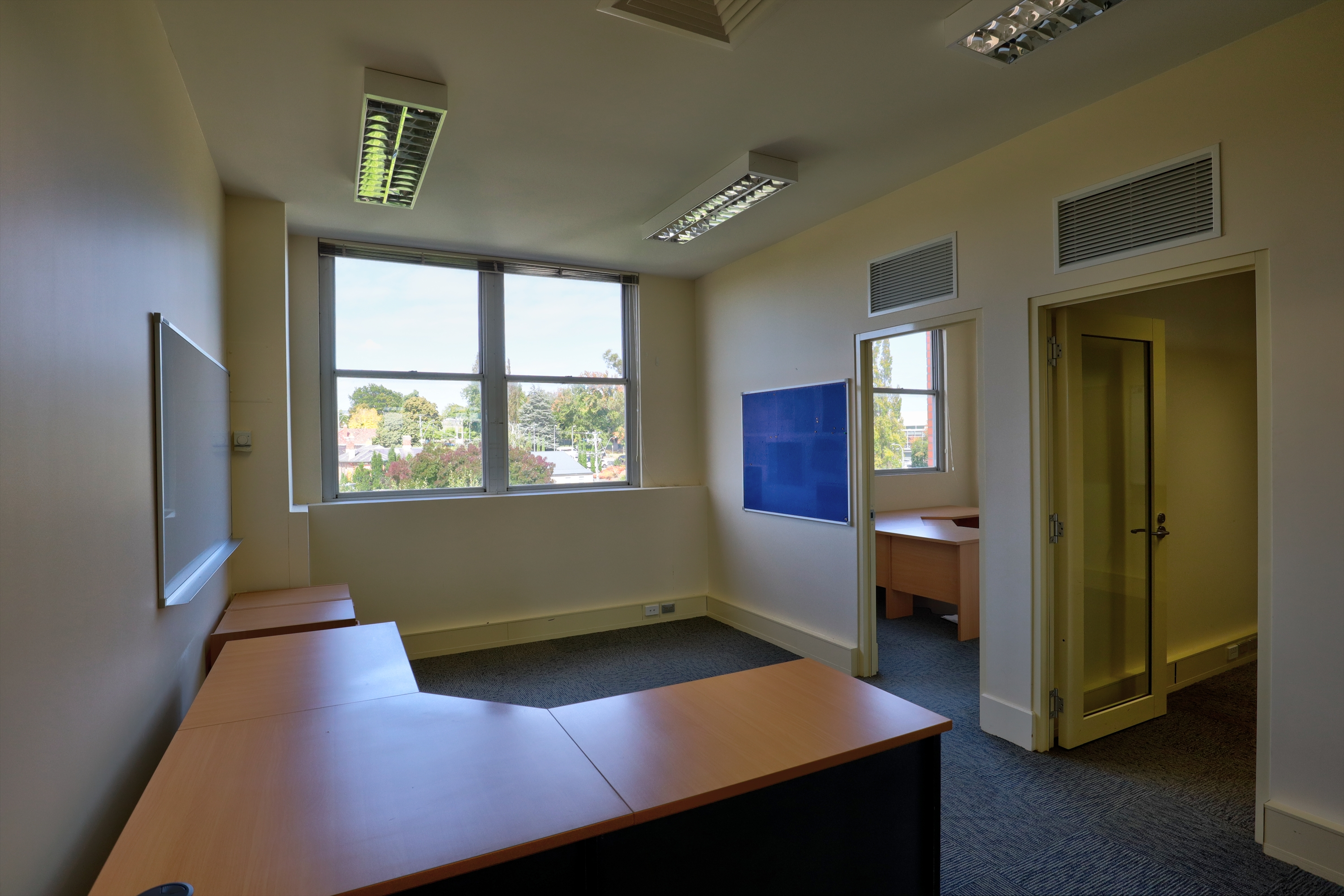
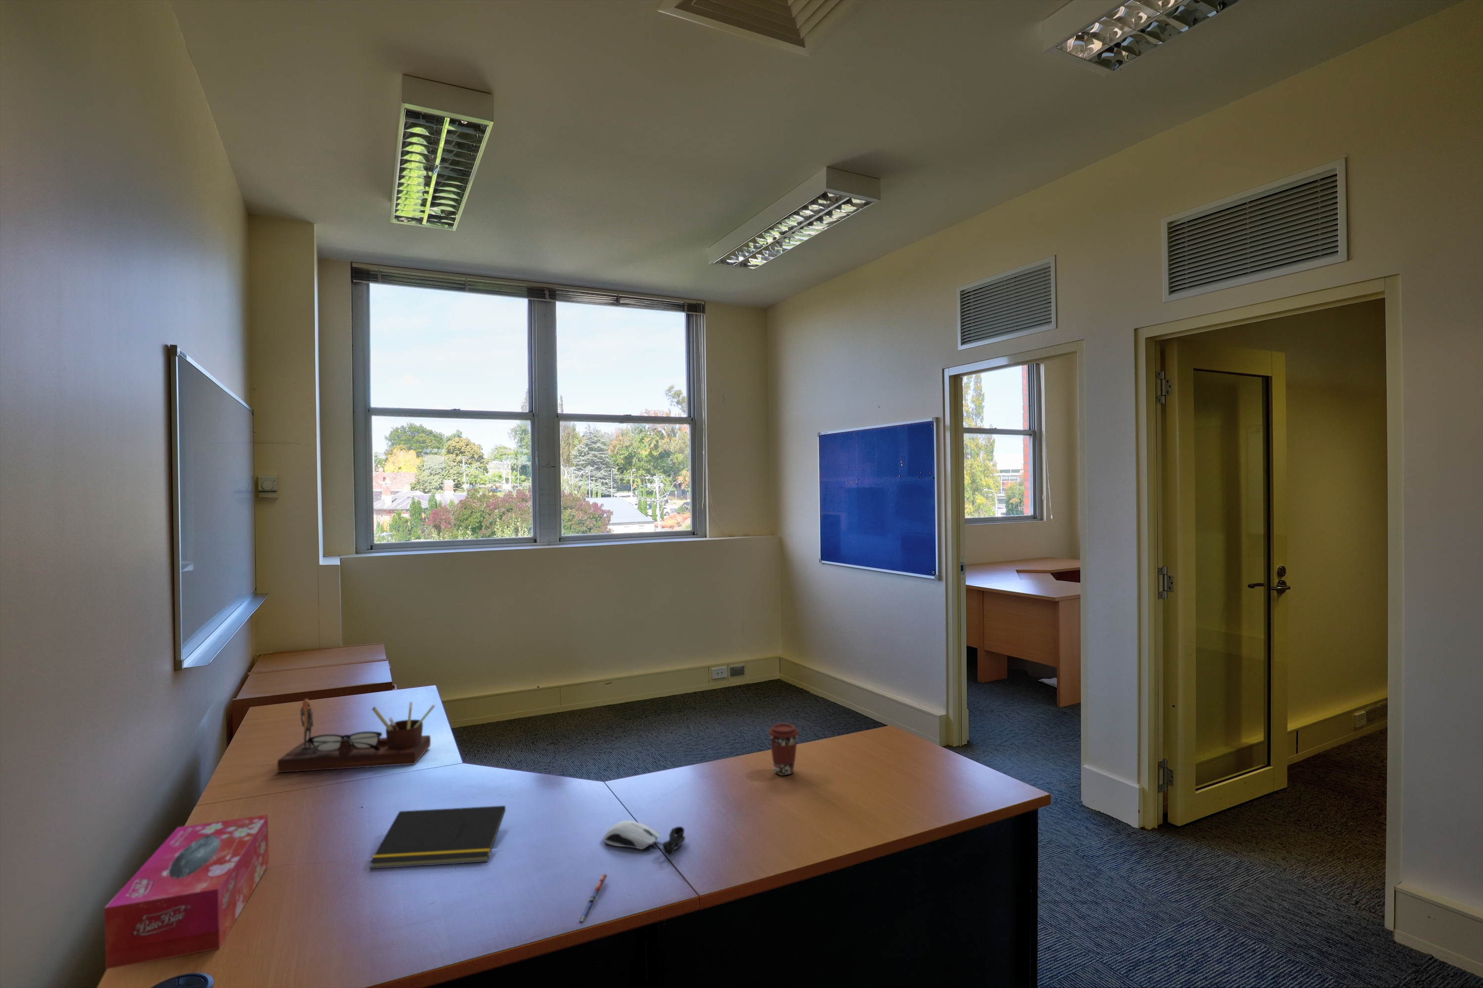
+ pen (594, 896)
+ computer mouse (642, 835)
+ coffee cup (783, 750)
+ tissue box (196, 883)
+ notepad (441, 835)
+ desk organizer (362, 731)
